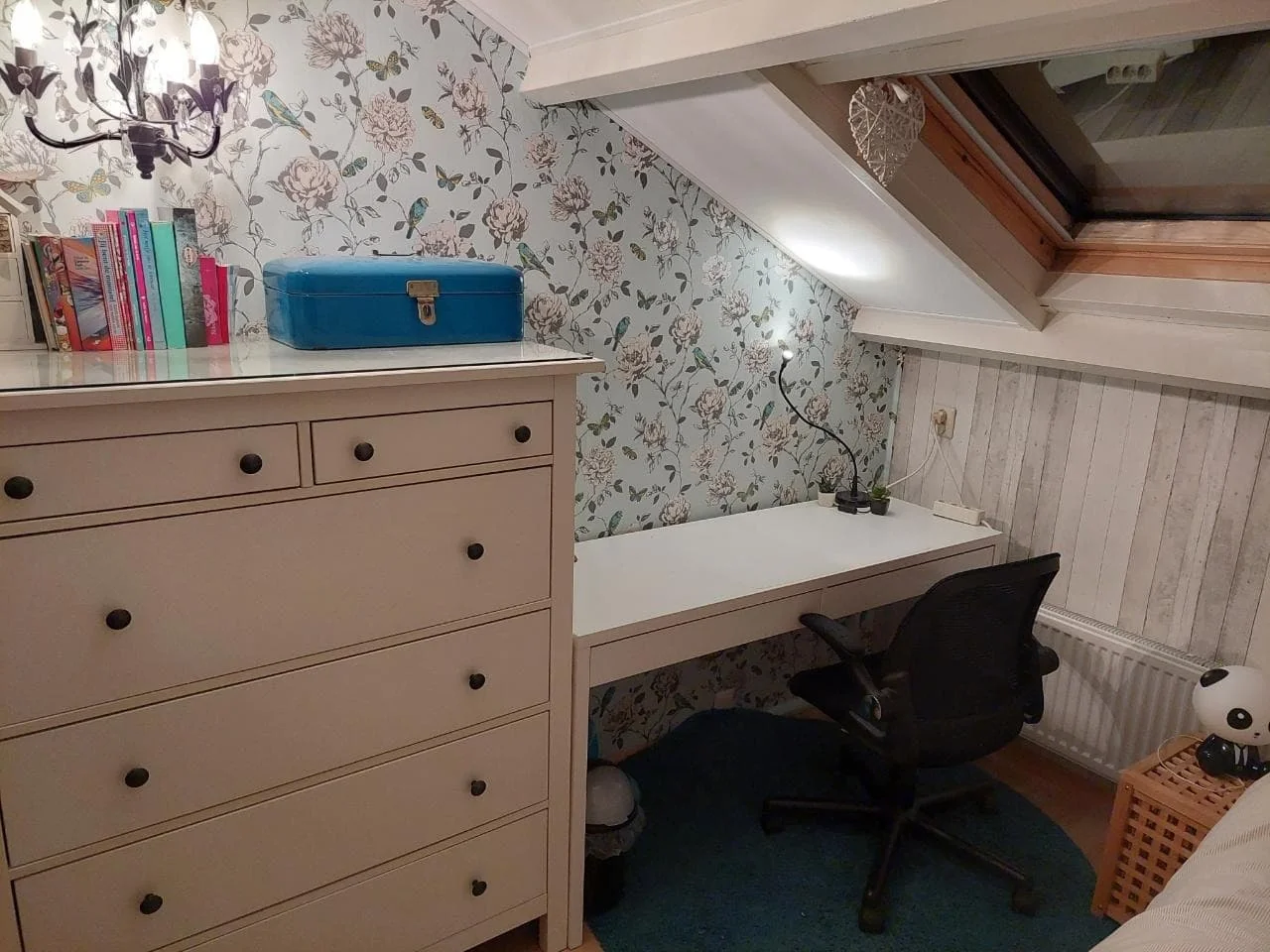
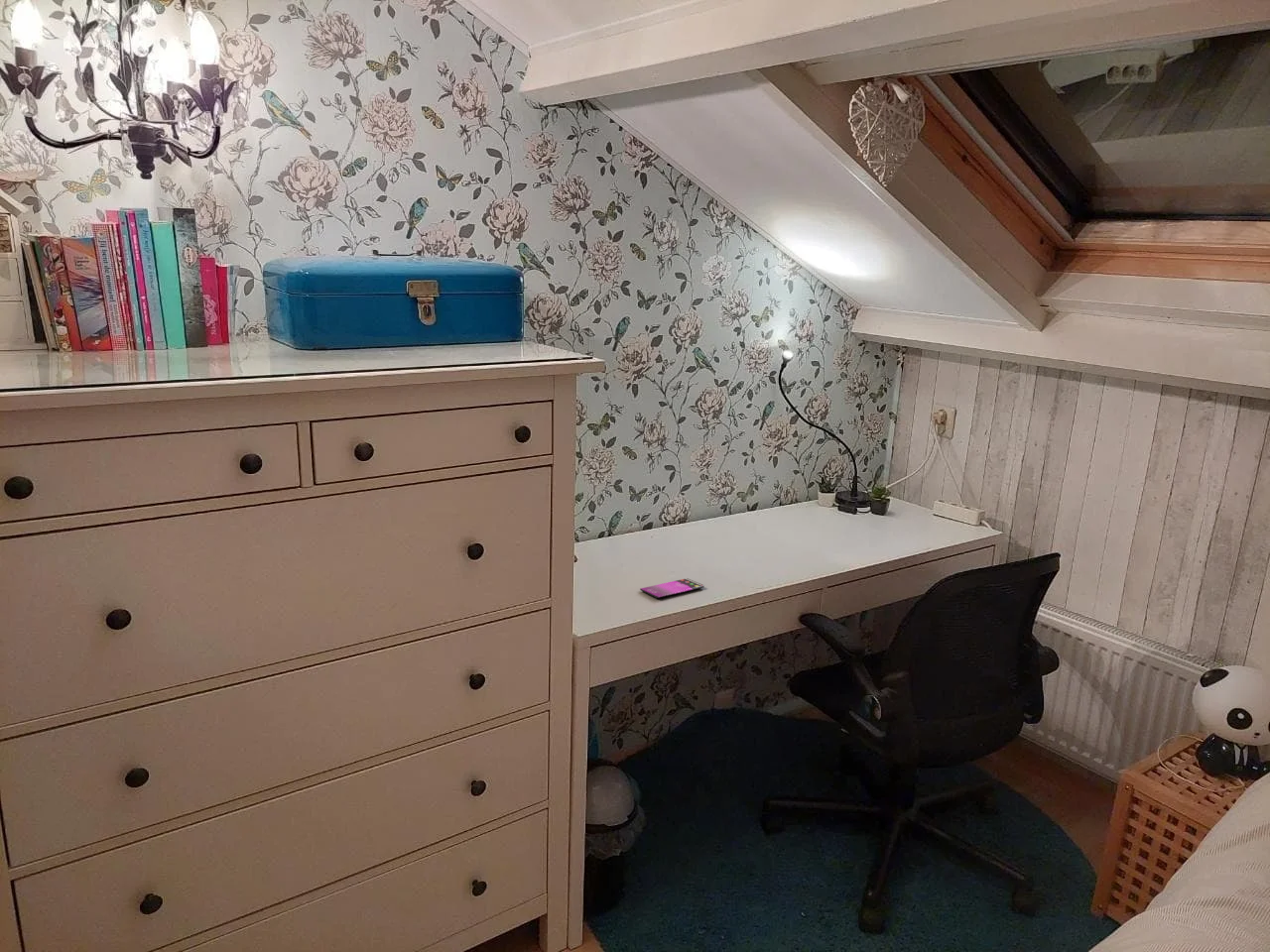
+ smartphone (672, 587)
